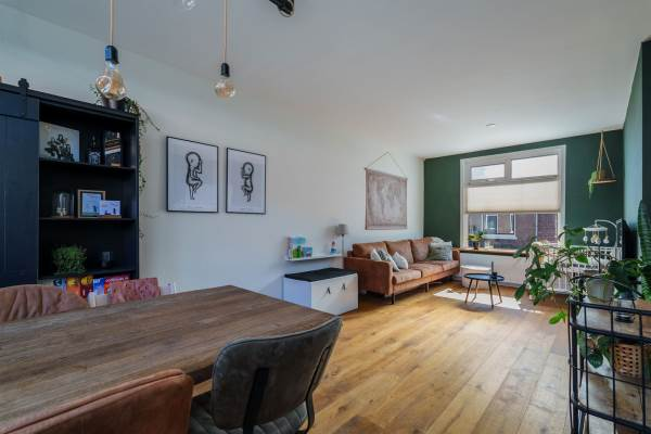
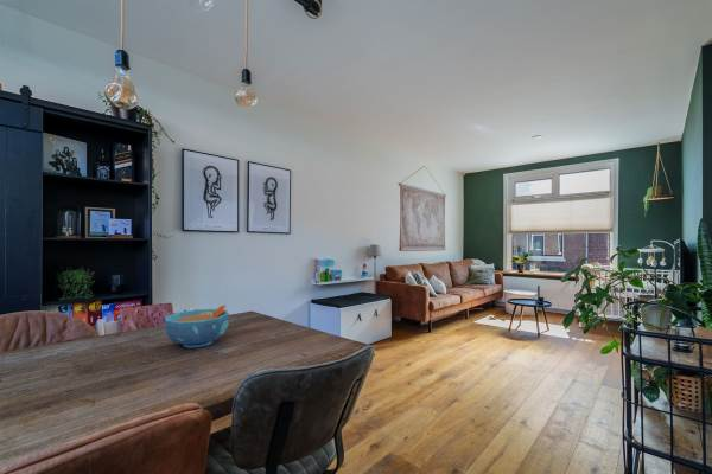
+ bowl (197, 326)
